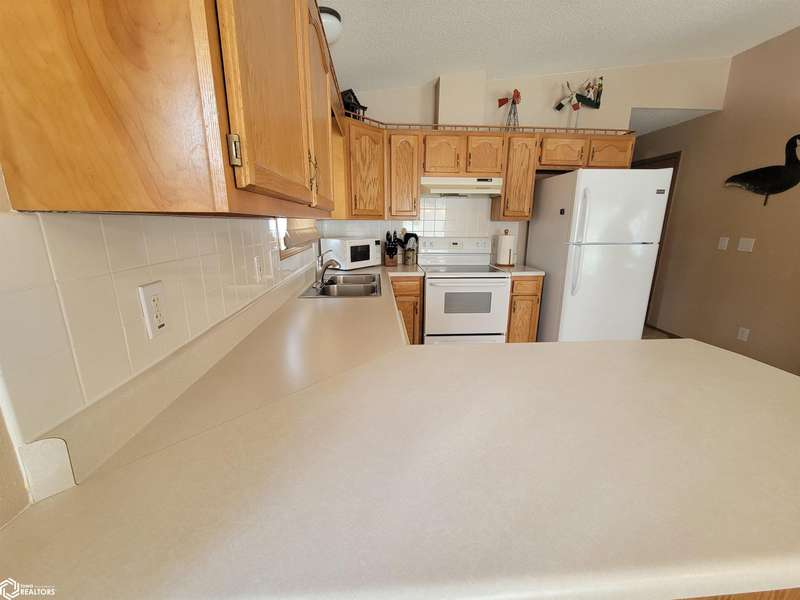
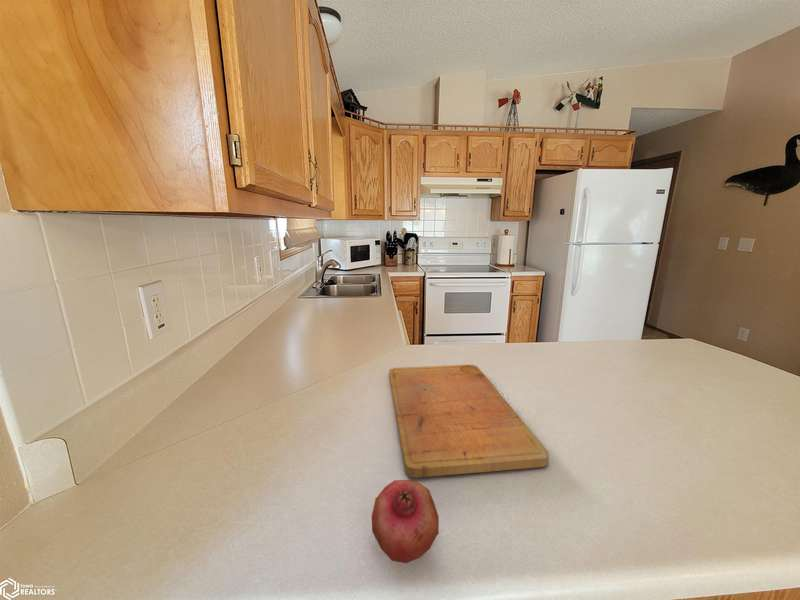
+ fruit (404, 513)
+ cutting board (450, 405)
